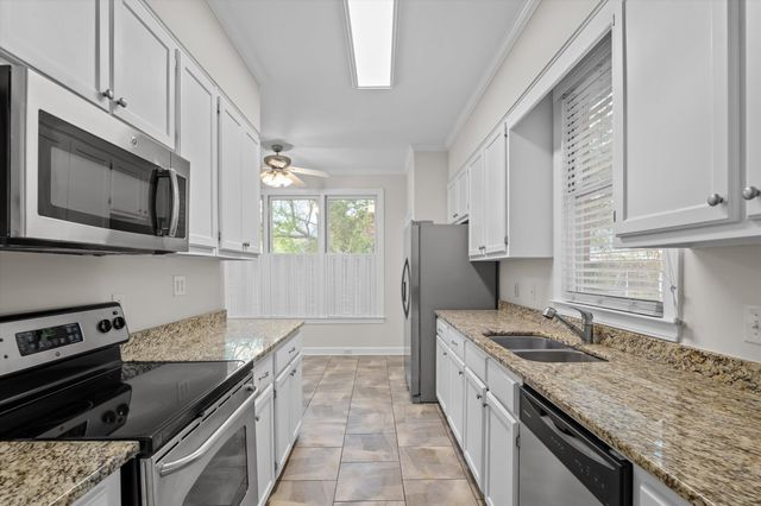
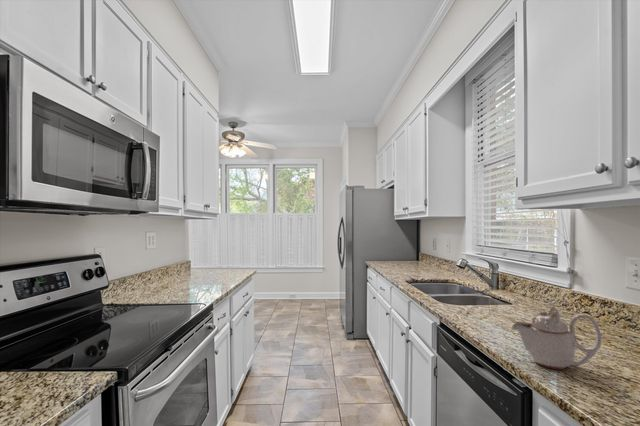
+ teapot (554, 336)
